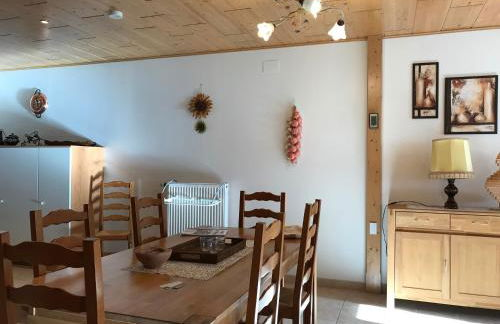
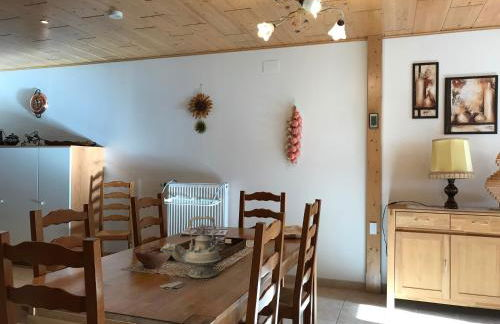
+ teapot (191, 246)
